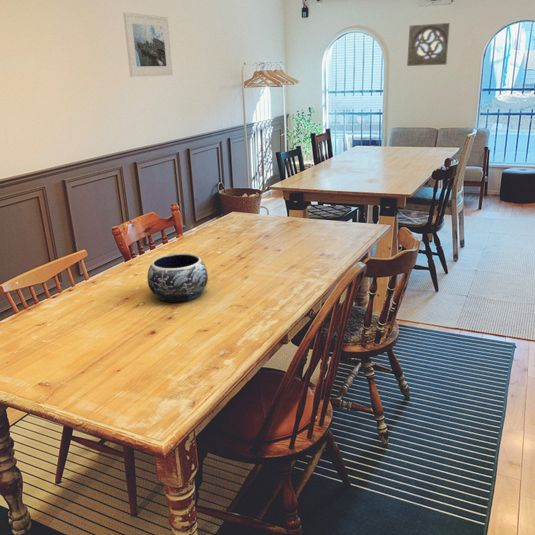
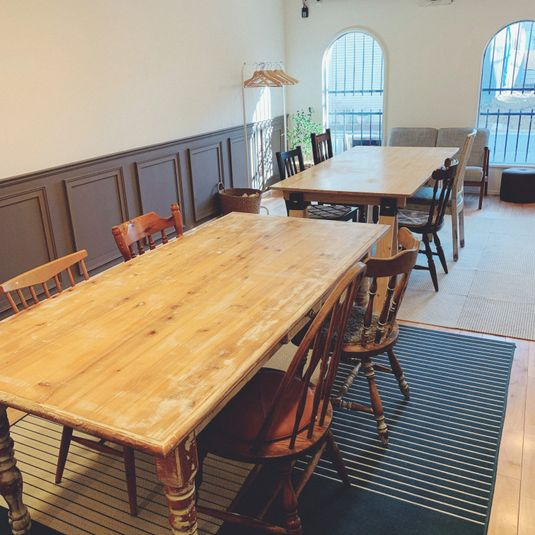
- wall ornament (427, 45)
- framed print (149, 45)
- decorative bowl (177, 277)
